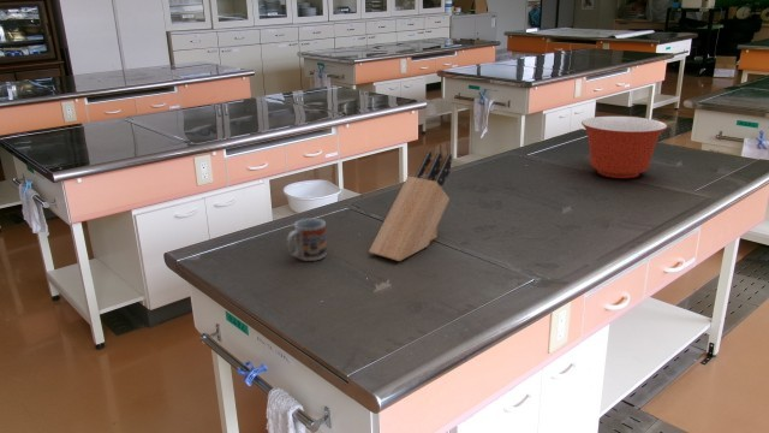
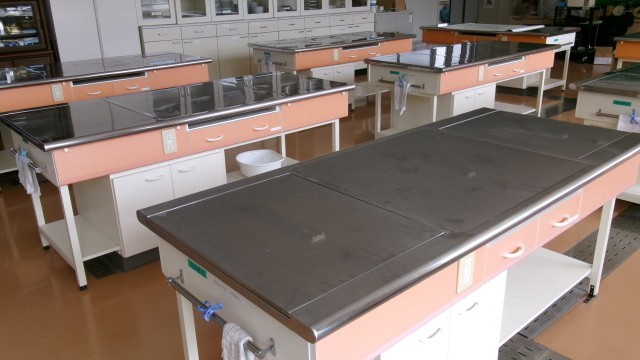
- knife block (415, 202)
- mixing bowl (620, 148)
- cup (305, 241)
